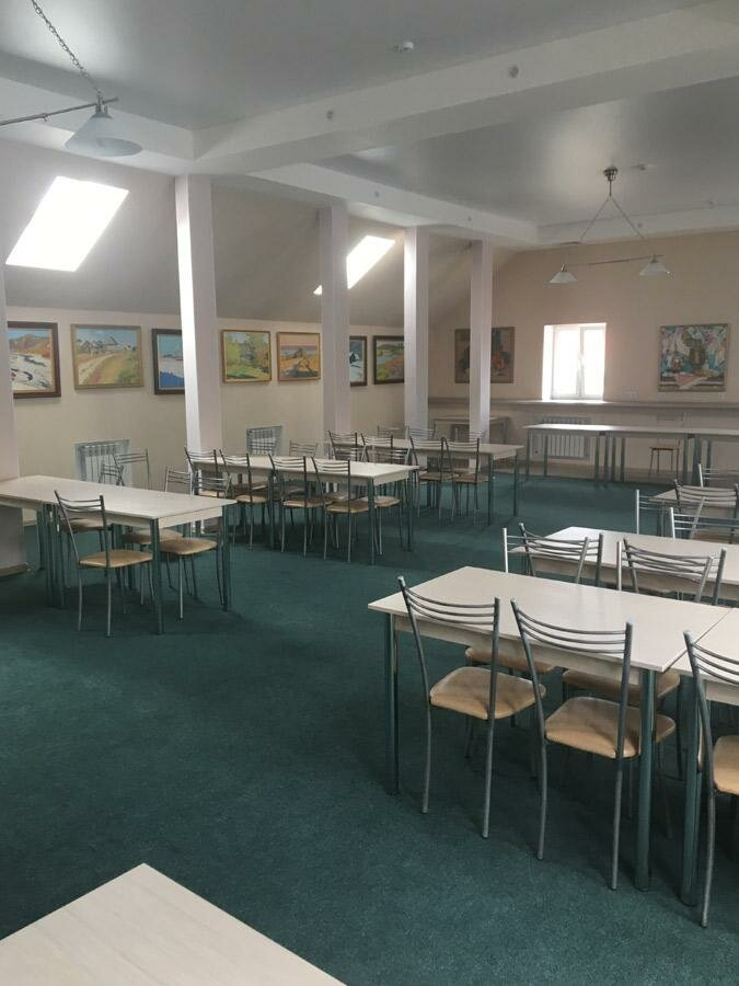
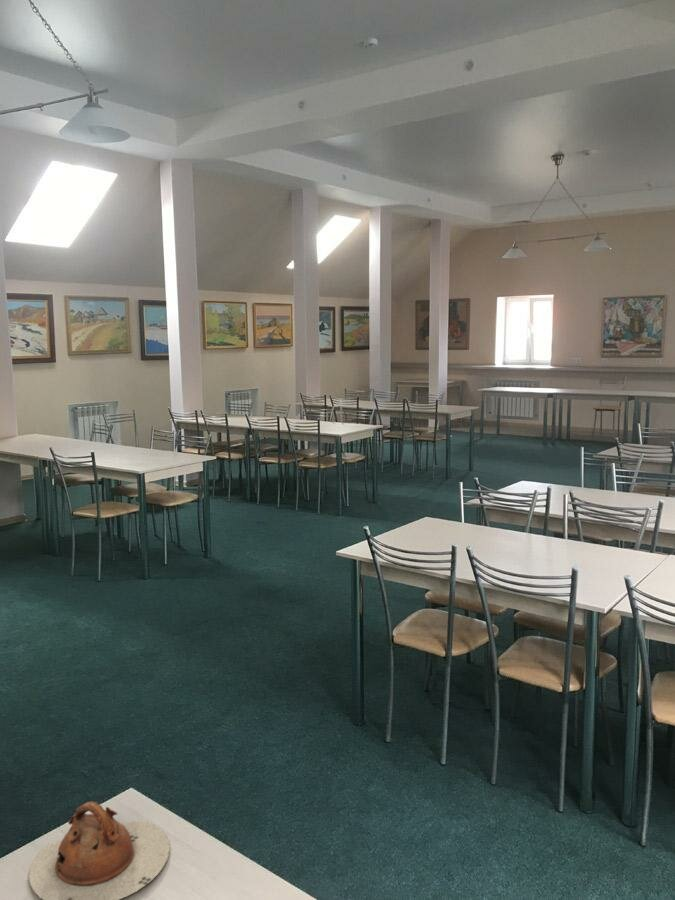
+ teapot (100, 831)
